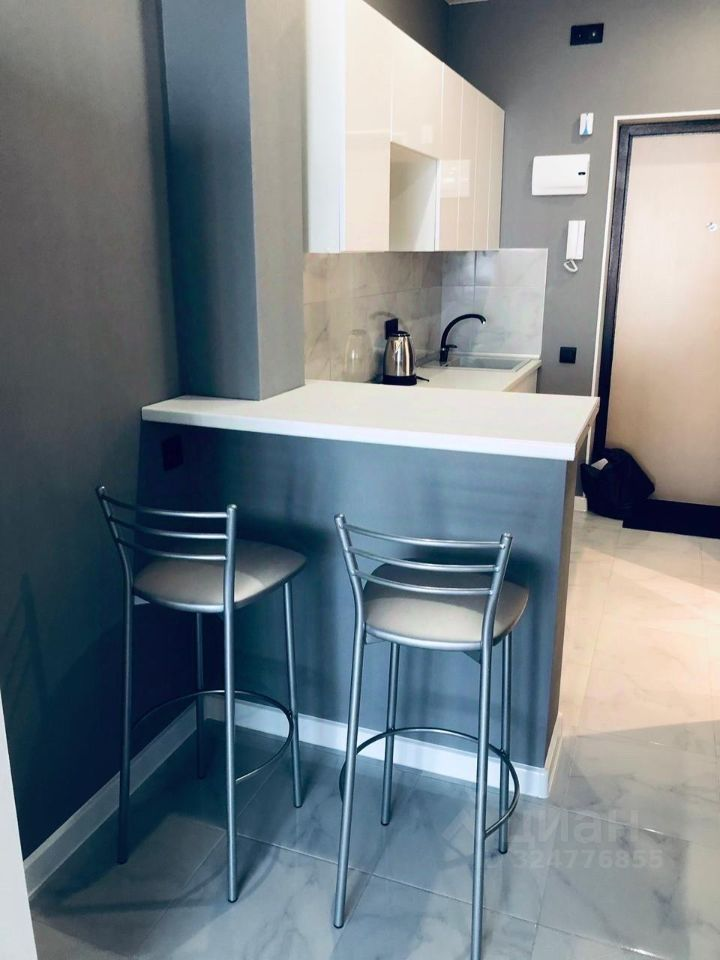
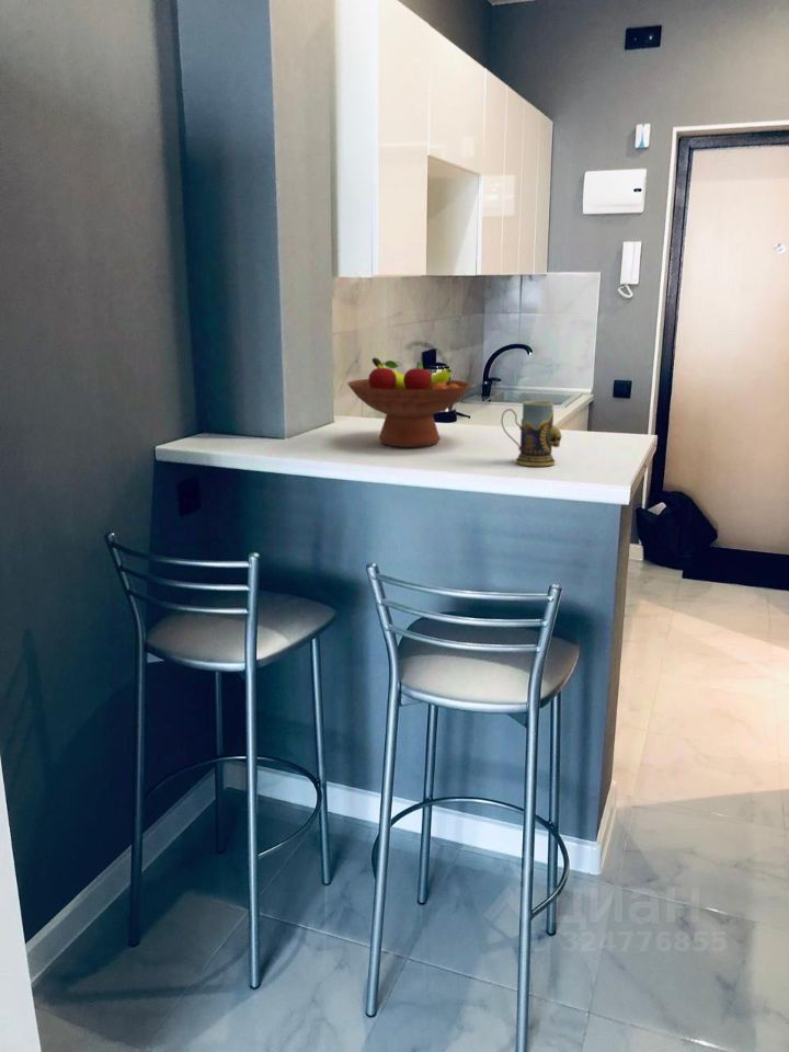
+ mug (530, 432)
+ fruit bowl (409, 401)
